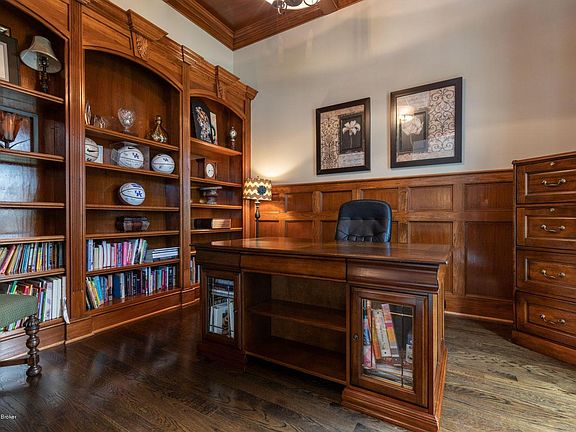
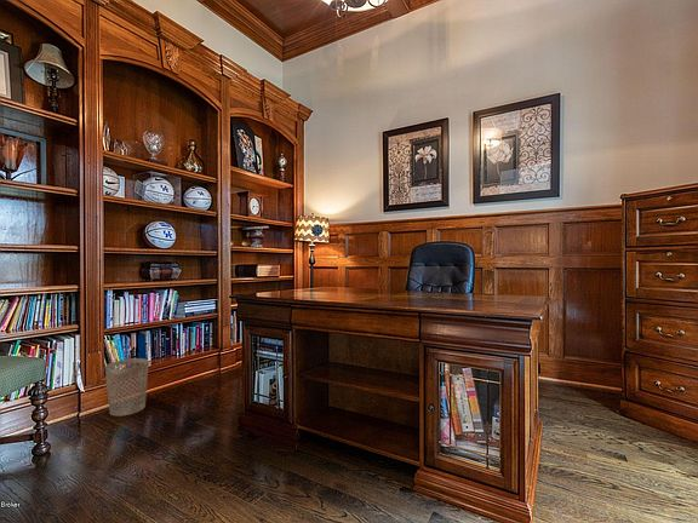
+ wastebasket (127, 386)
